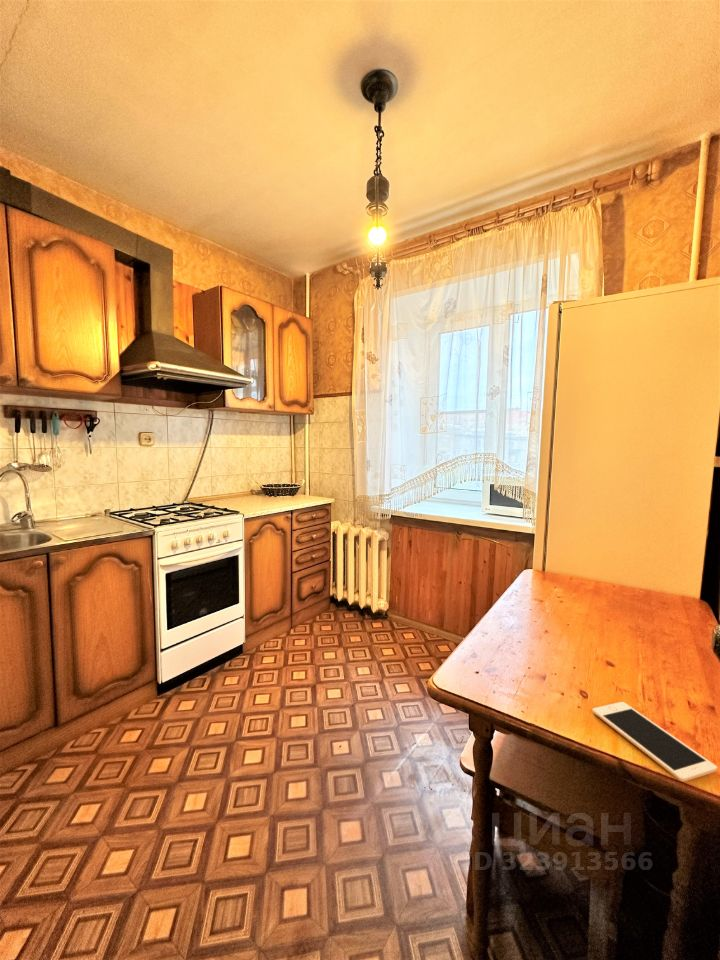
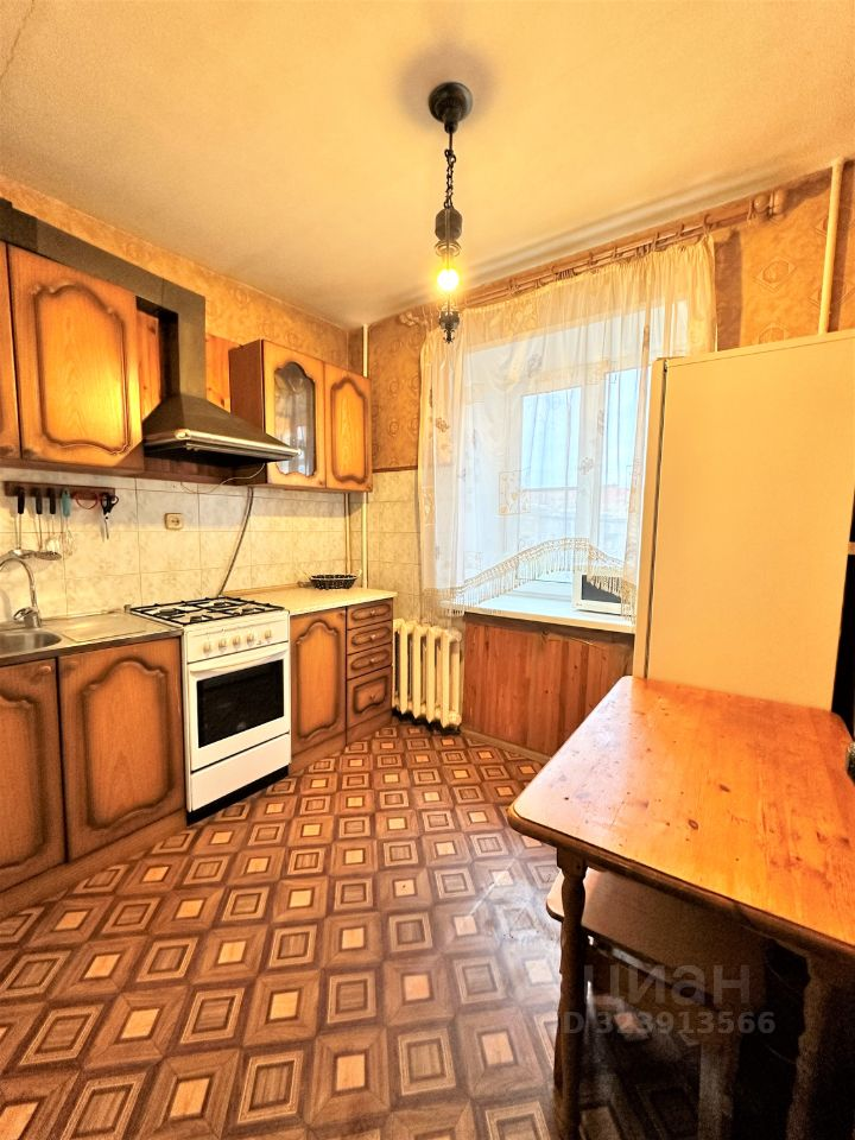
- cell phone (648, 736)
